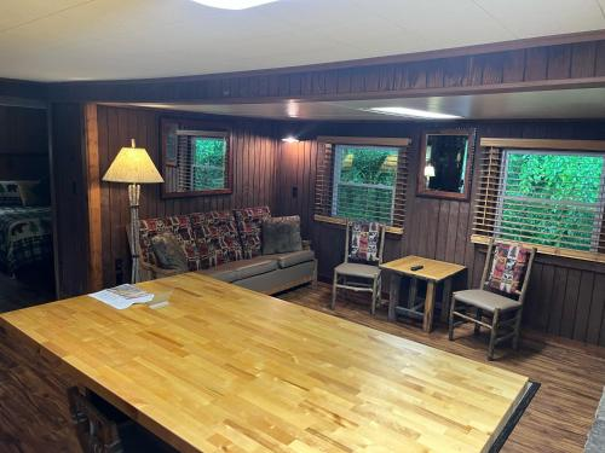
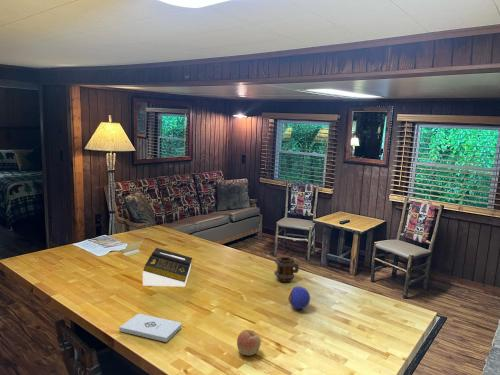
+ mug (287, 269)
+ decorative ball (299, 297)
+ apple (248, 341)
+ notepad (151, 326)
+ book (169, 265)
